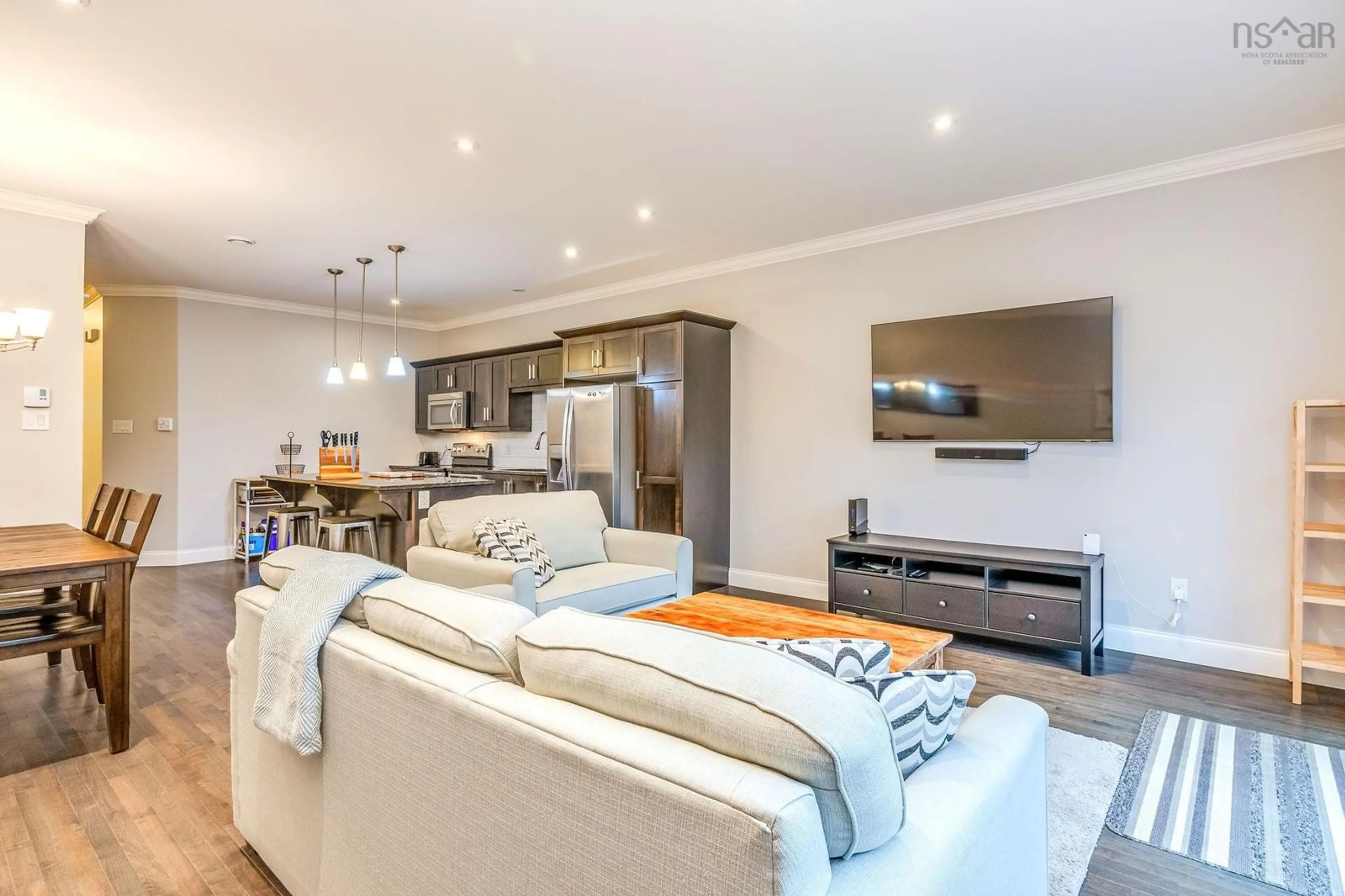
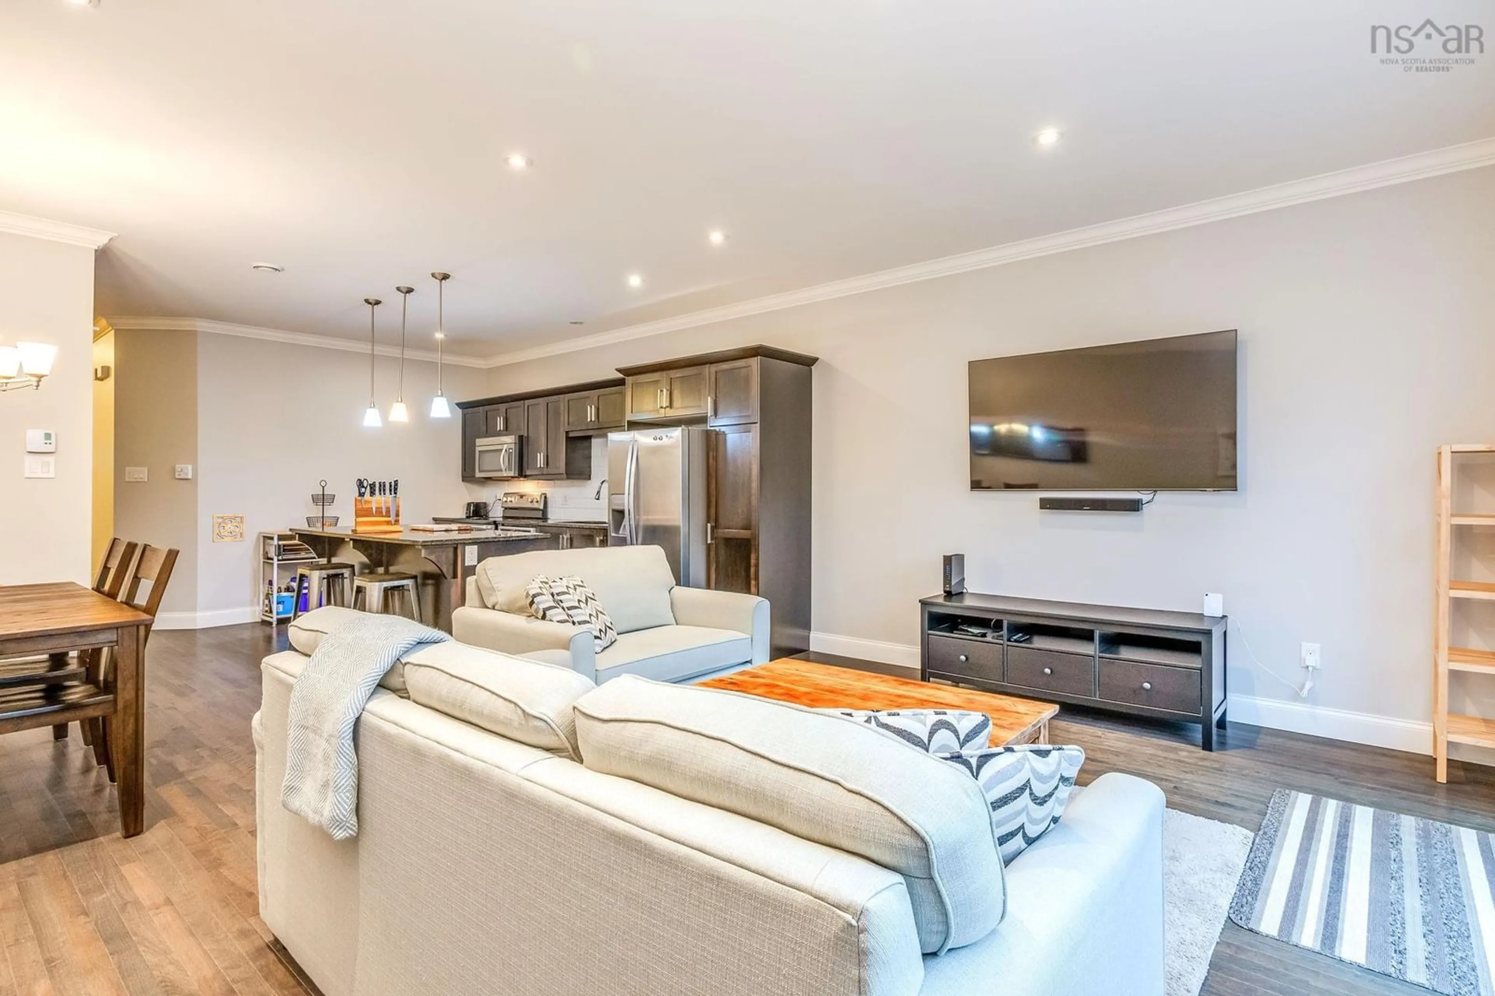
+ wall ornament (229, 528)
